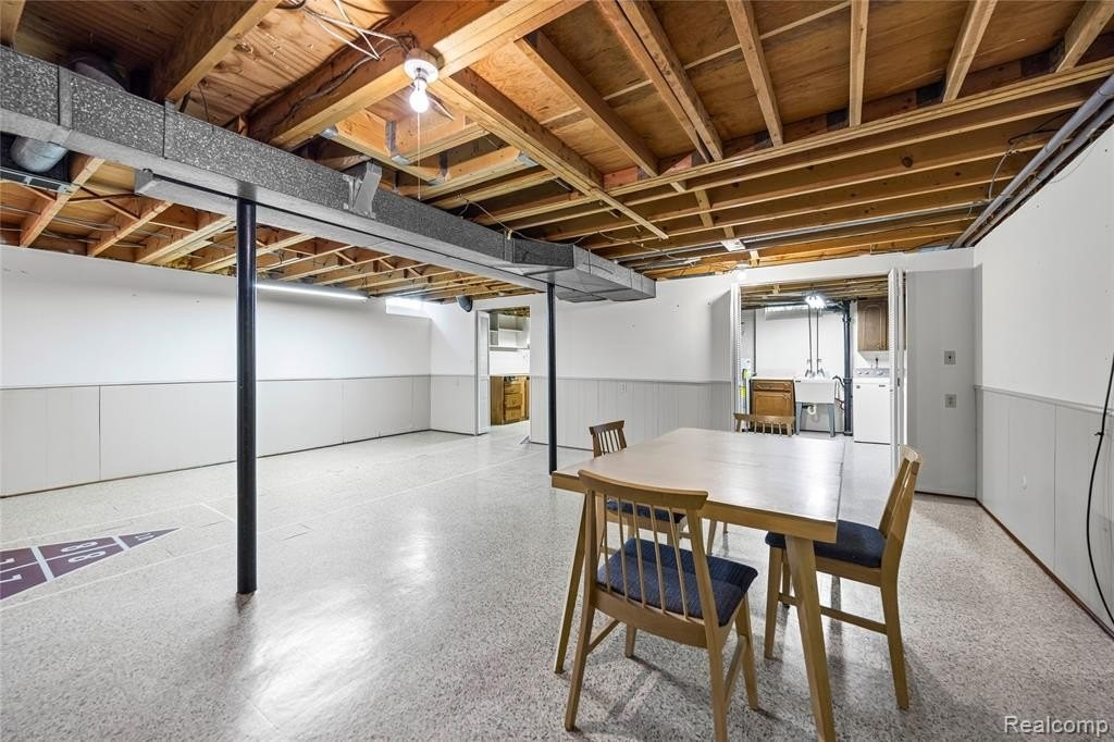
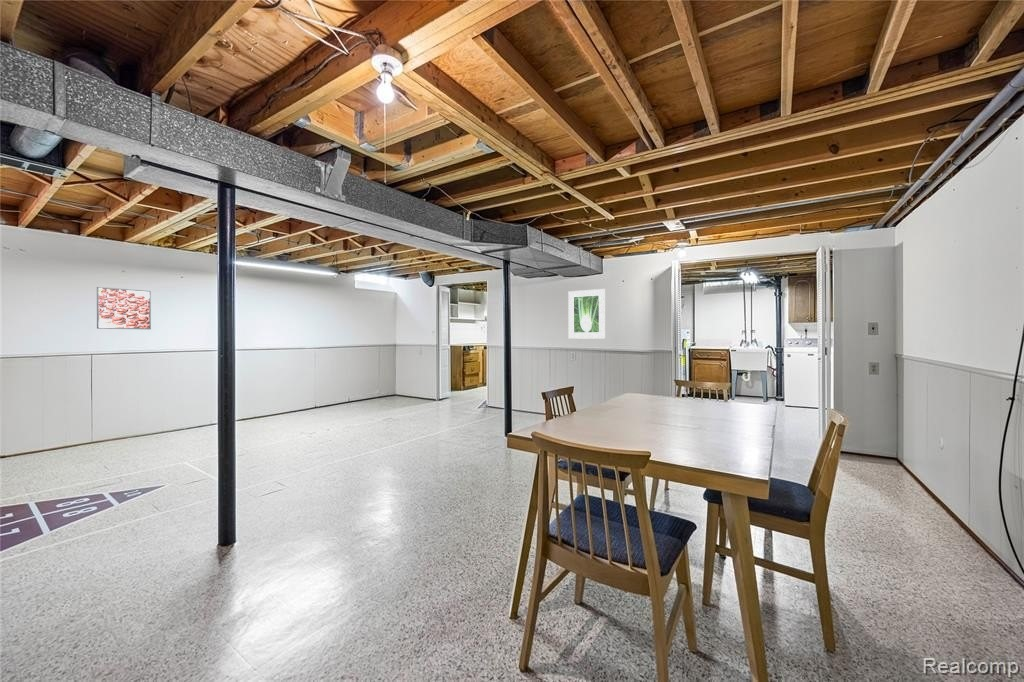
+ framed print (124, 309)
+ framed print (586, 314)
